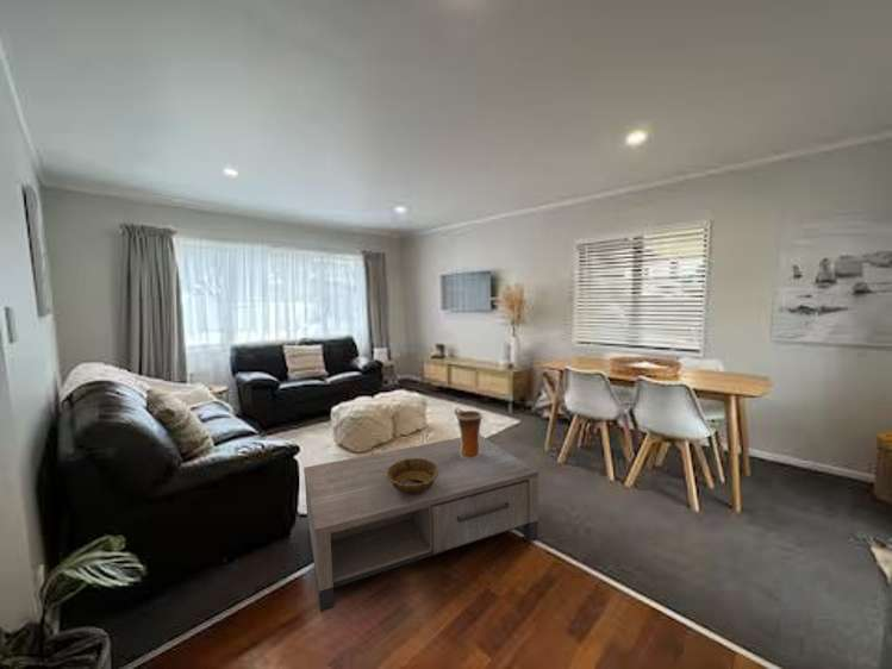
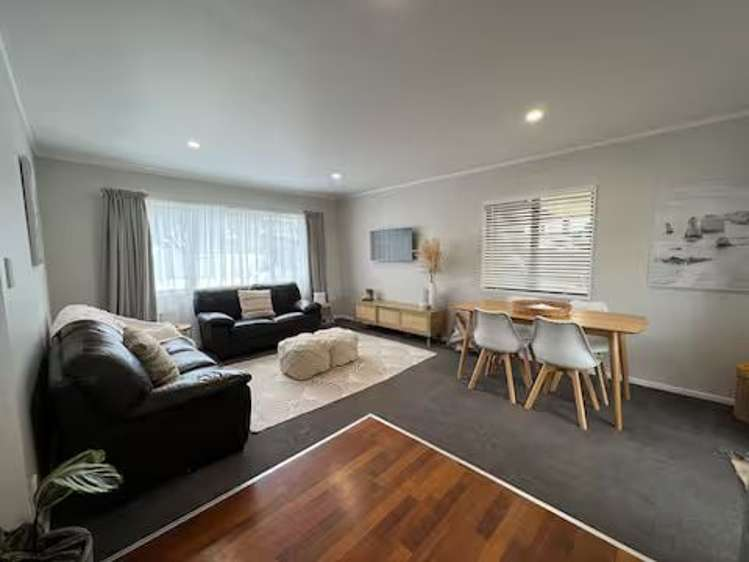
- vase (468, 430)
- coffee table (418, 501)
- decorative bowl (412, 476)
